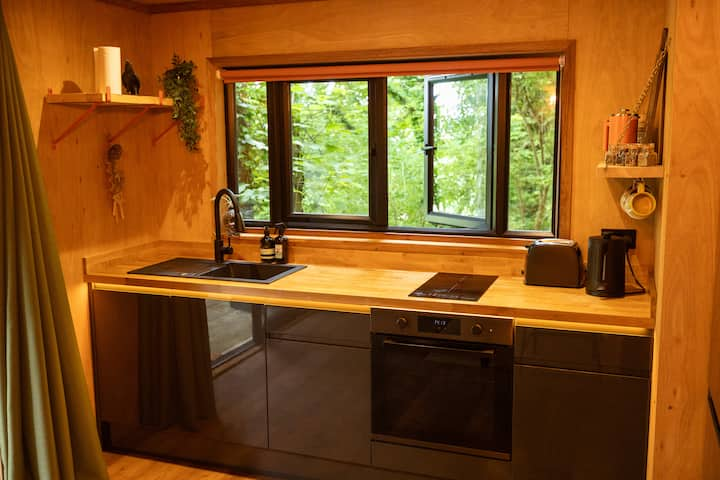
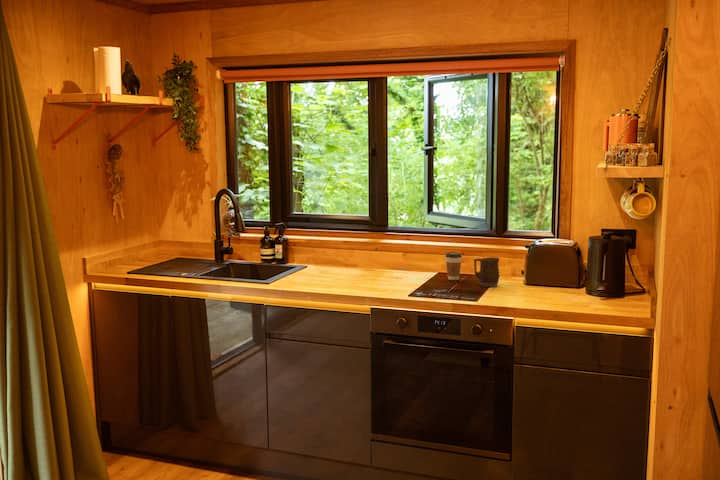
+ mug (486, 271)
+ coffee cup (453, 266)
